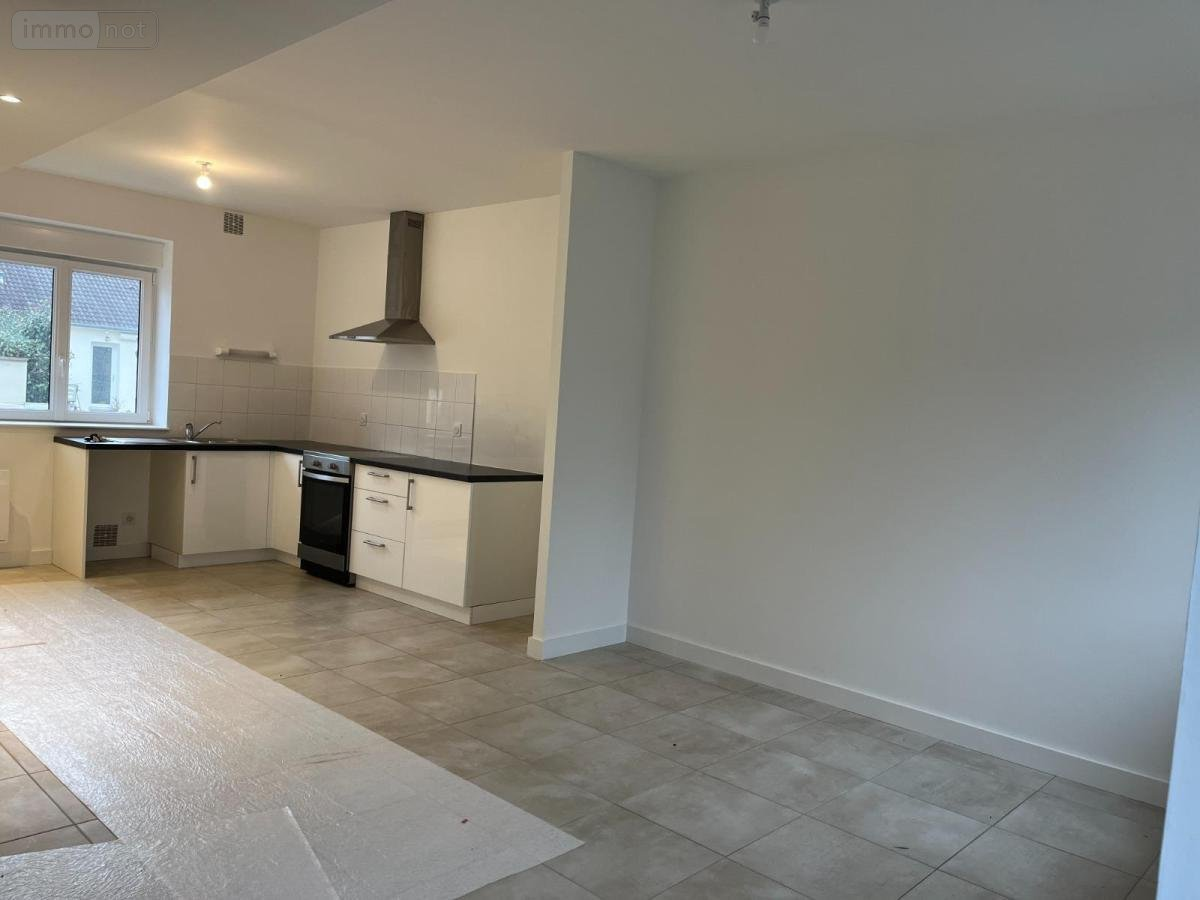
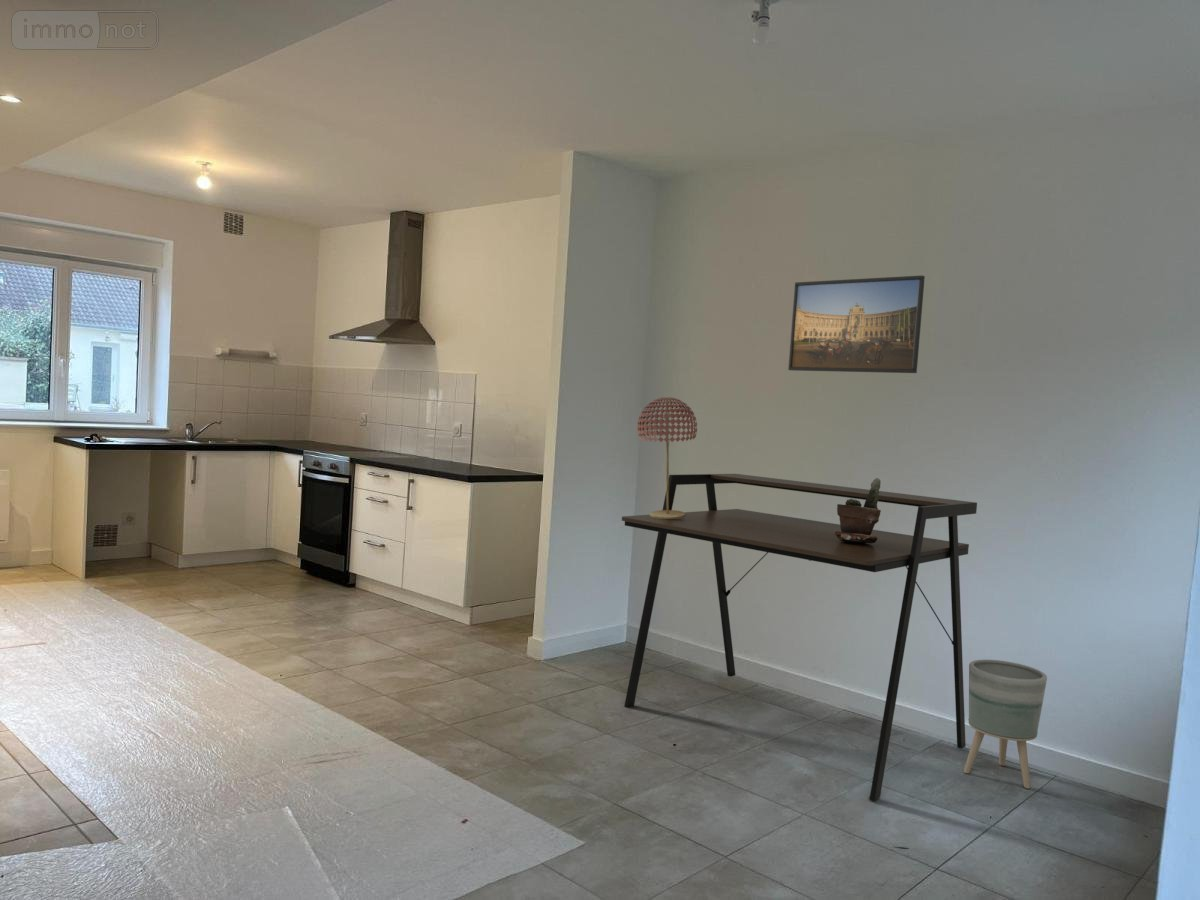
+ desk (801, 558)
+ table lamp (668, 457)
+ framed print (852, 325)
+ potted plant (858, 509)
+ planter (1002, 722)
